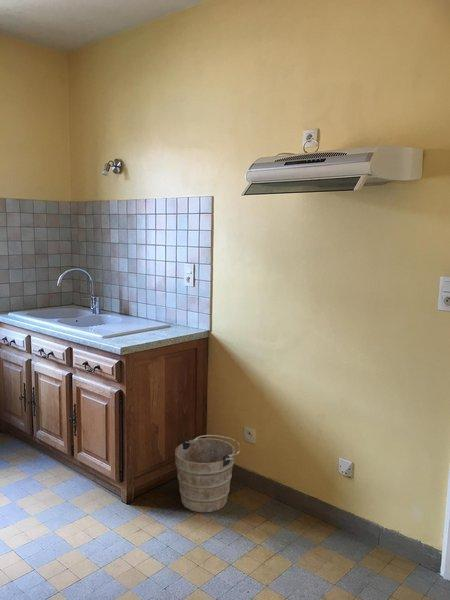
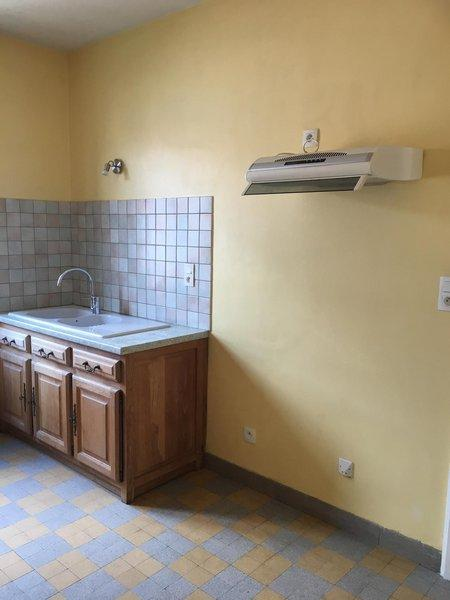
- bucket (207, 472)
